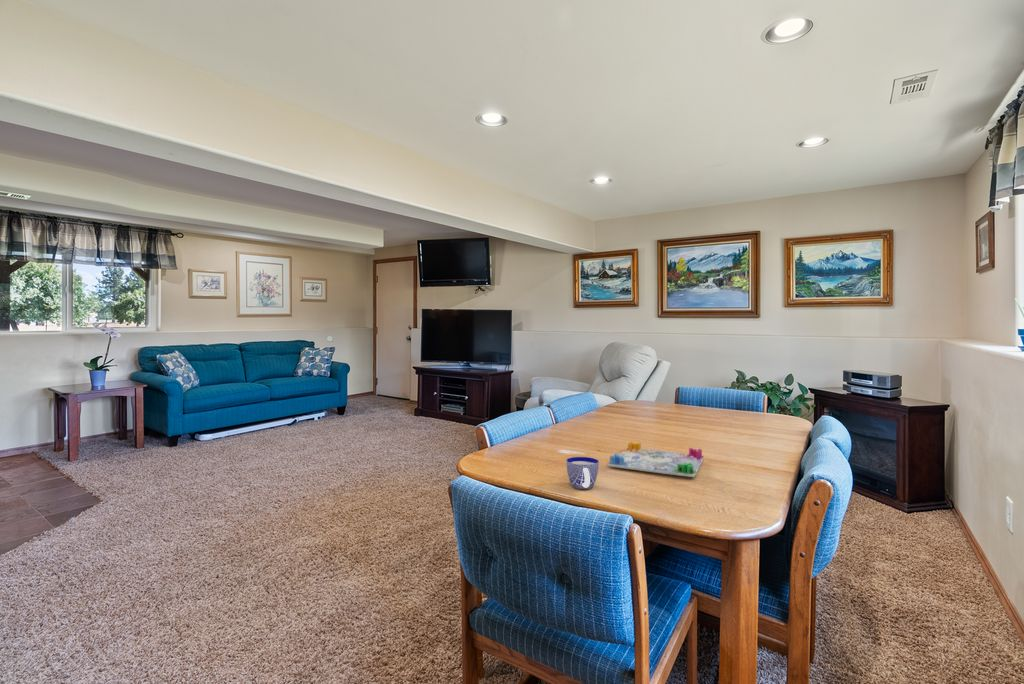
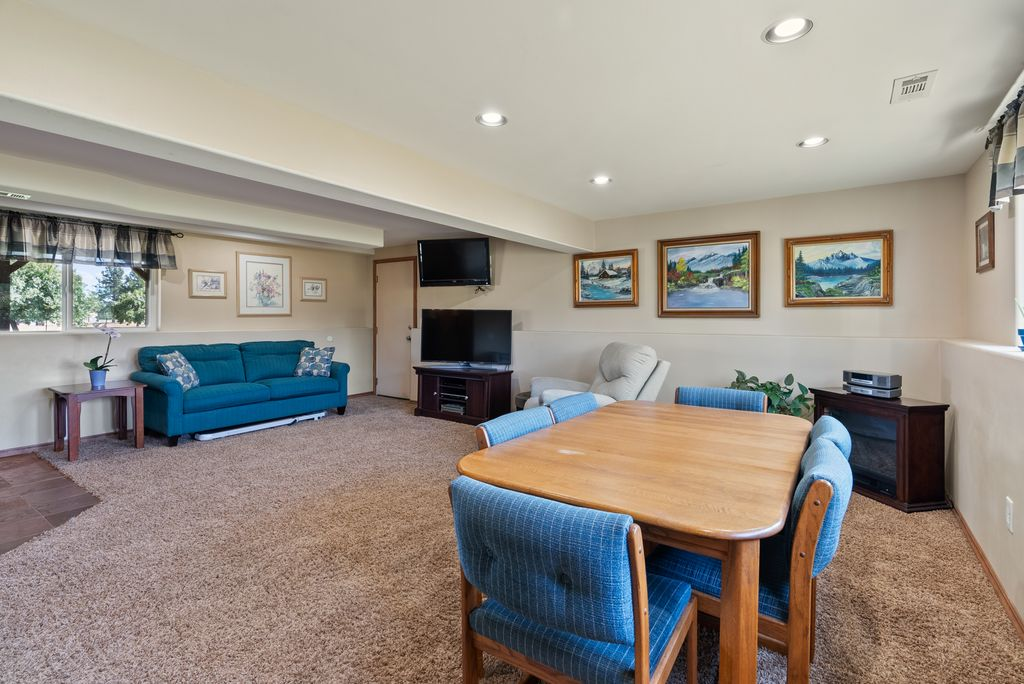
- board game (657, 457)
- cup (583, 474)
